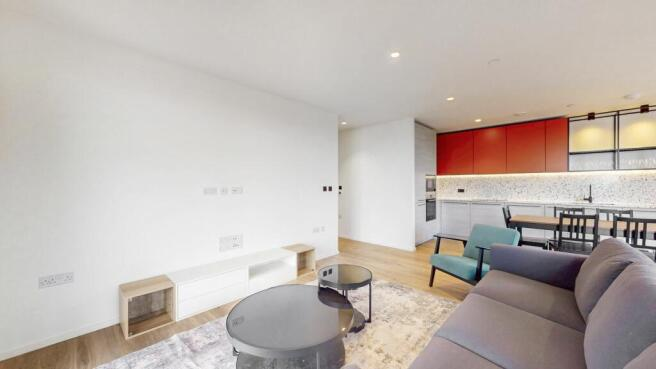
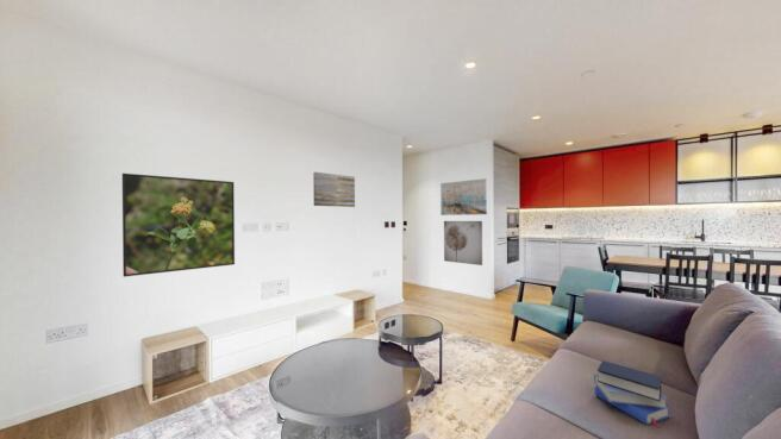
+ wall art (462, 242)
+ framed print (185, 224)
+ book (629, 389)
+ wall art (462, 197)
+ wall art (335, 190)
